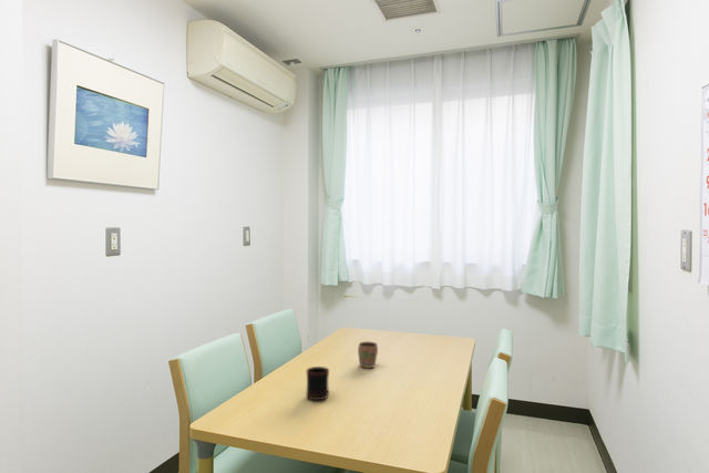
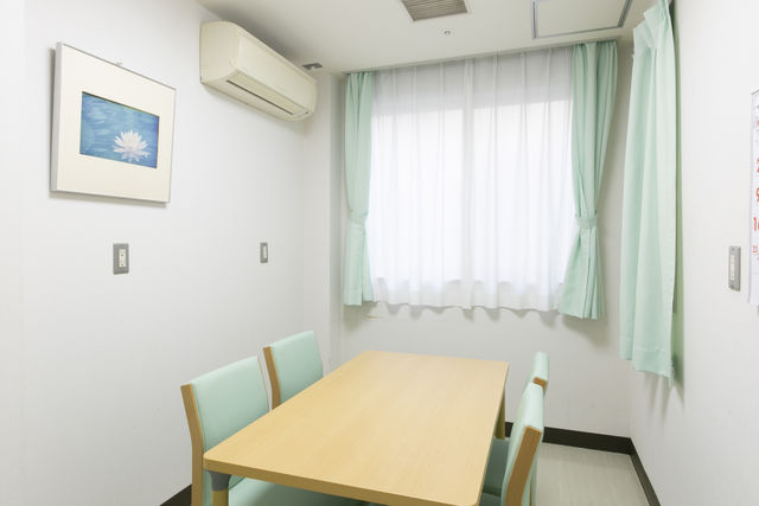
- mug (319, 381)
- mug (368, 353)
